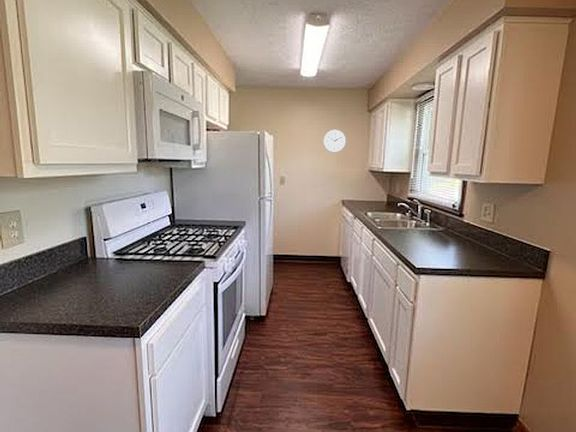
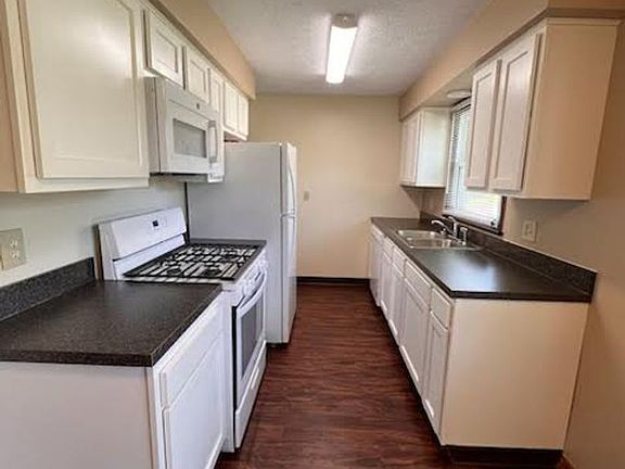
- wall clock (334, 141)
